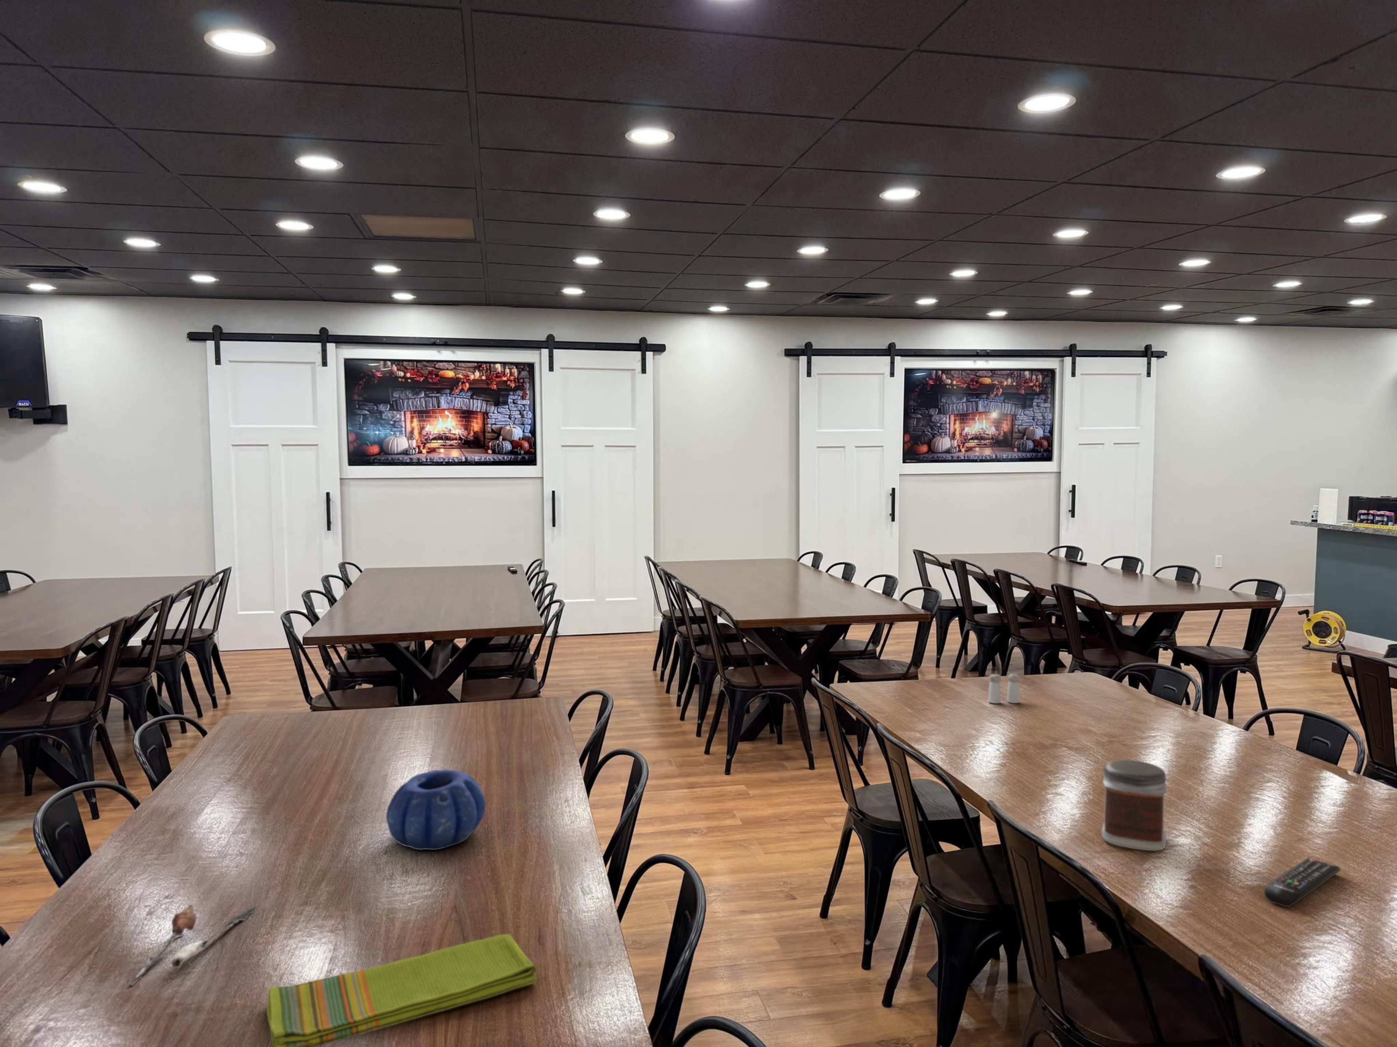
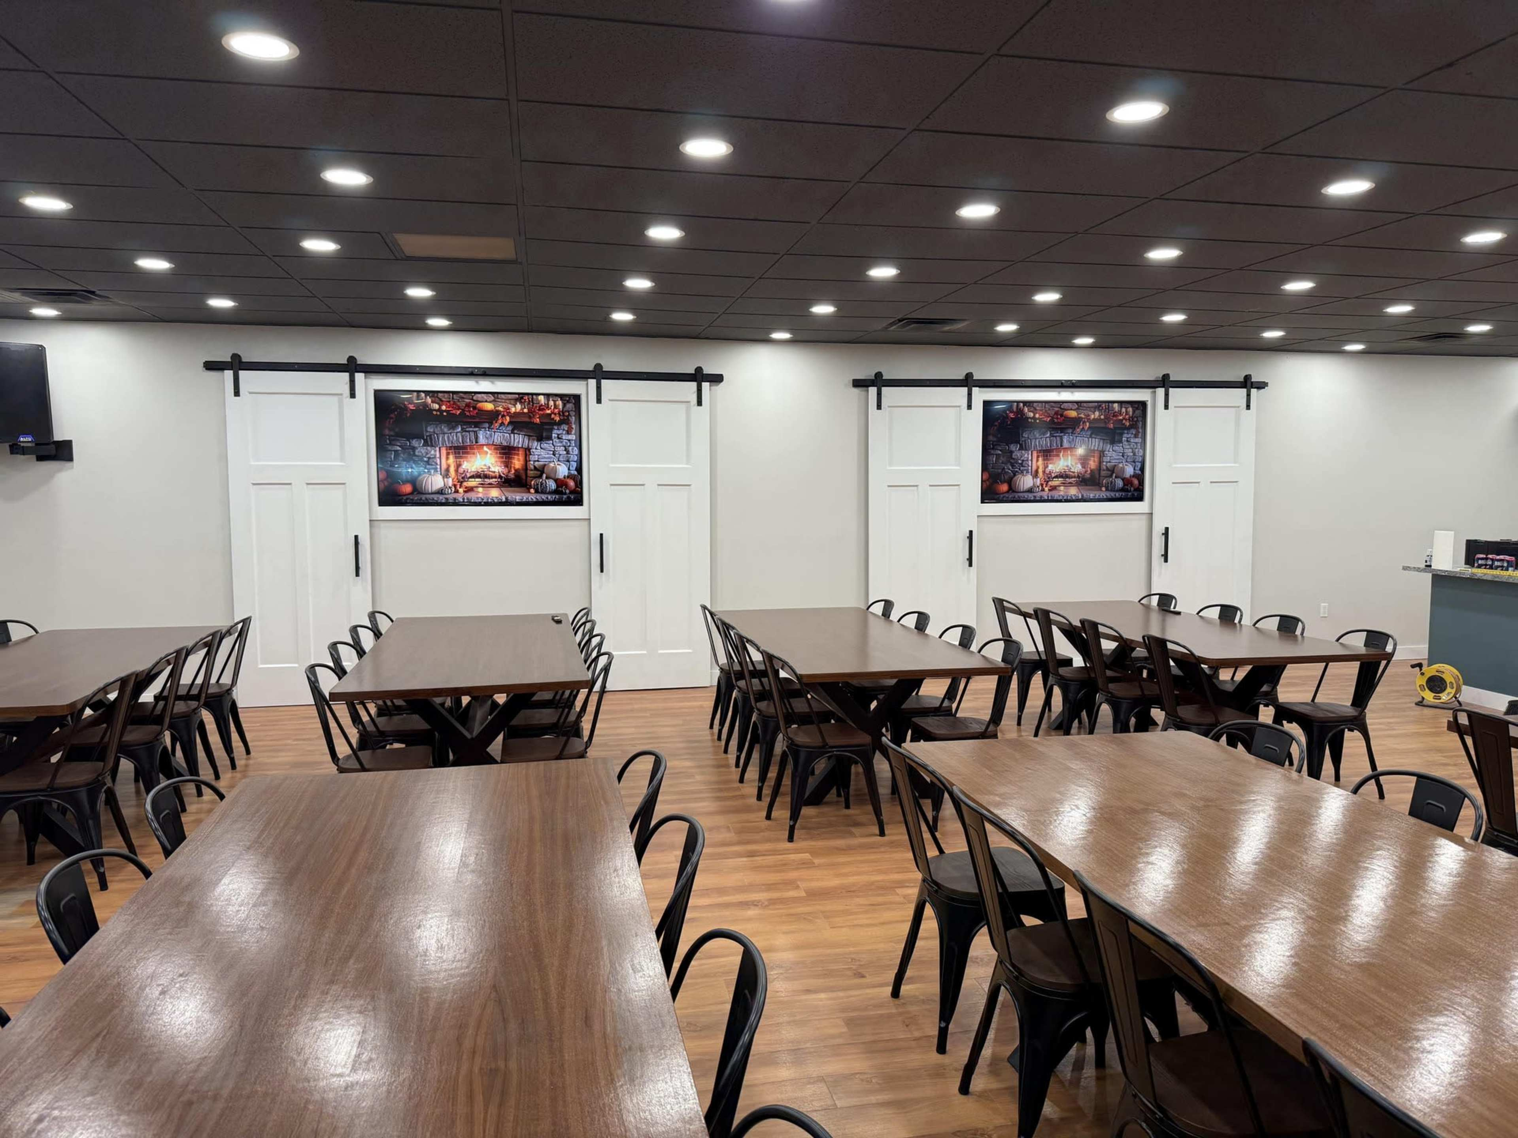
- dish towel (404, 983)
- decorative bowl (437, 807)
- spoon (195, 932)
- remote control (1304, 881)
- salt and pepper shaker (1001, 688)
- jar (1134, 803)
